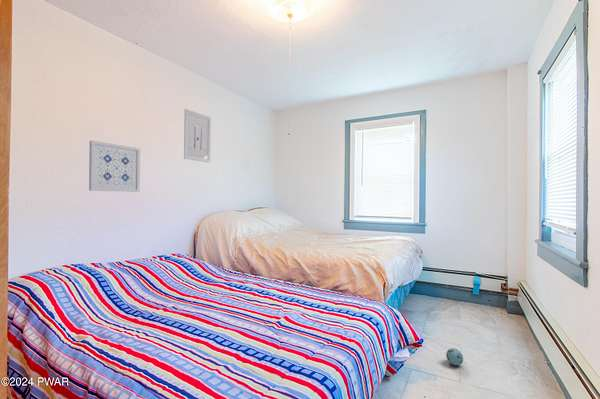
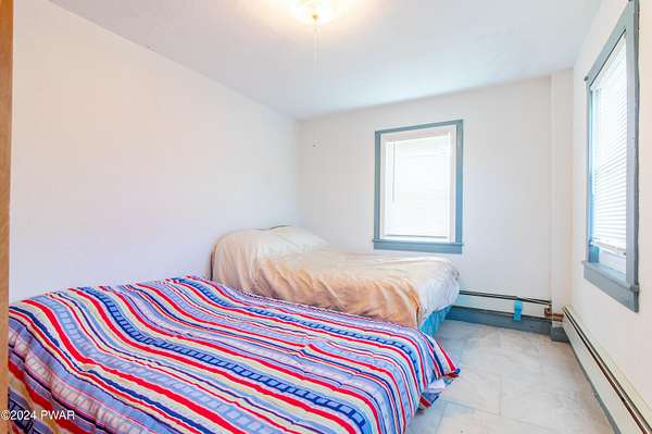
- wall art (116, 168)
- ball (454, 356)
- wall art (198, 137)
